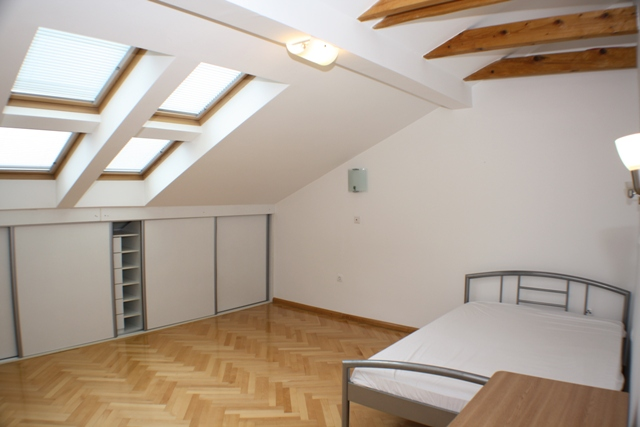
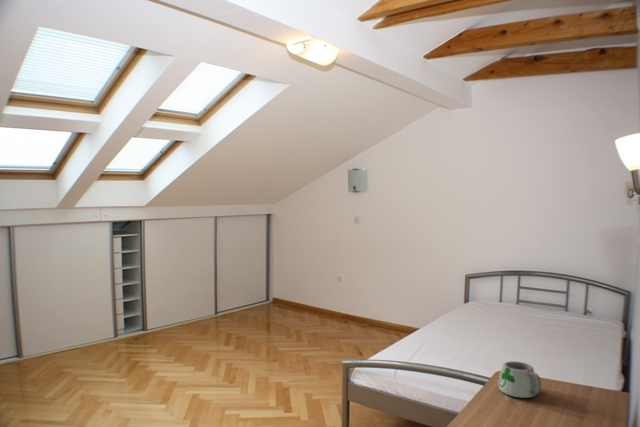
+ mug (518, 380)
